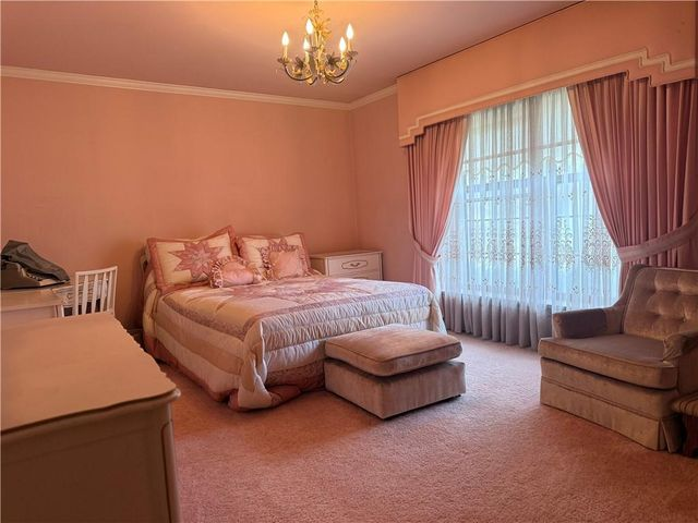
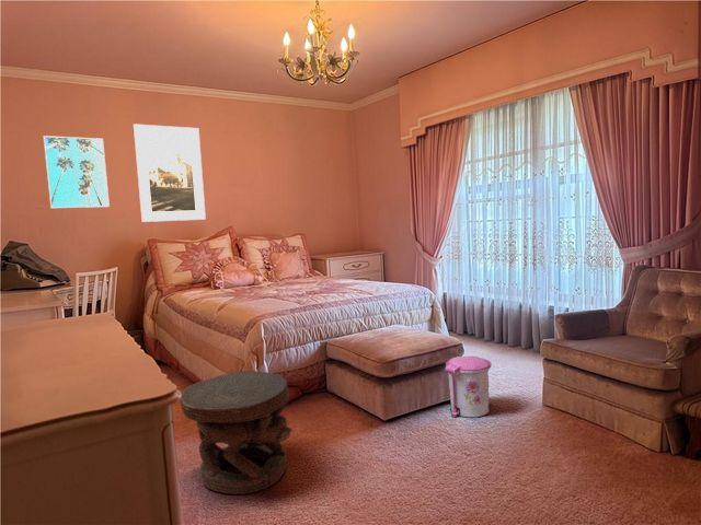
+ trash can (468, 384)
+ side table (240, 429)
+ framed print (77, 172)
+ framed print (171, 174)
